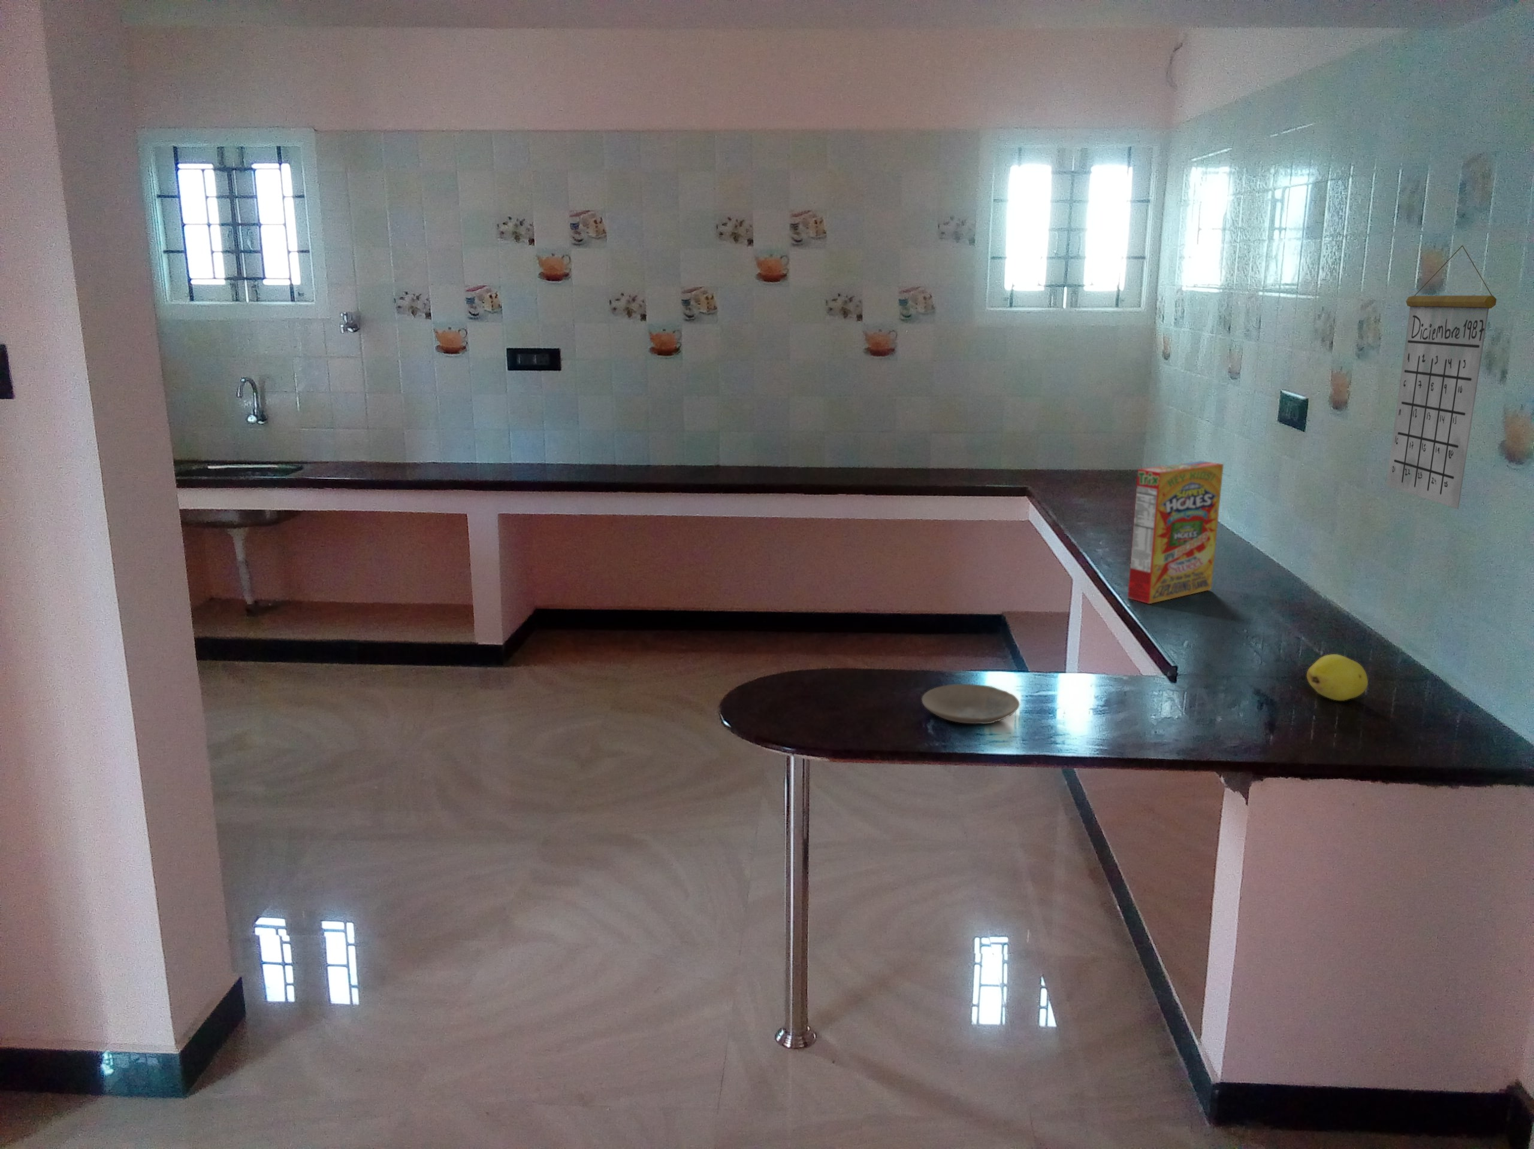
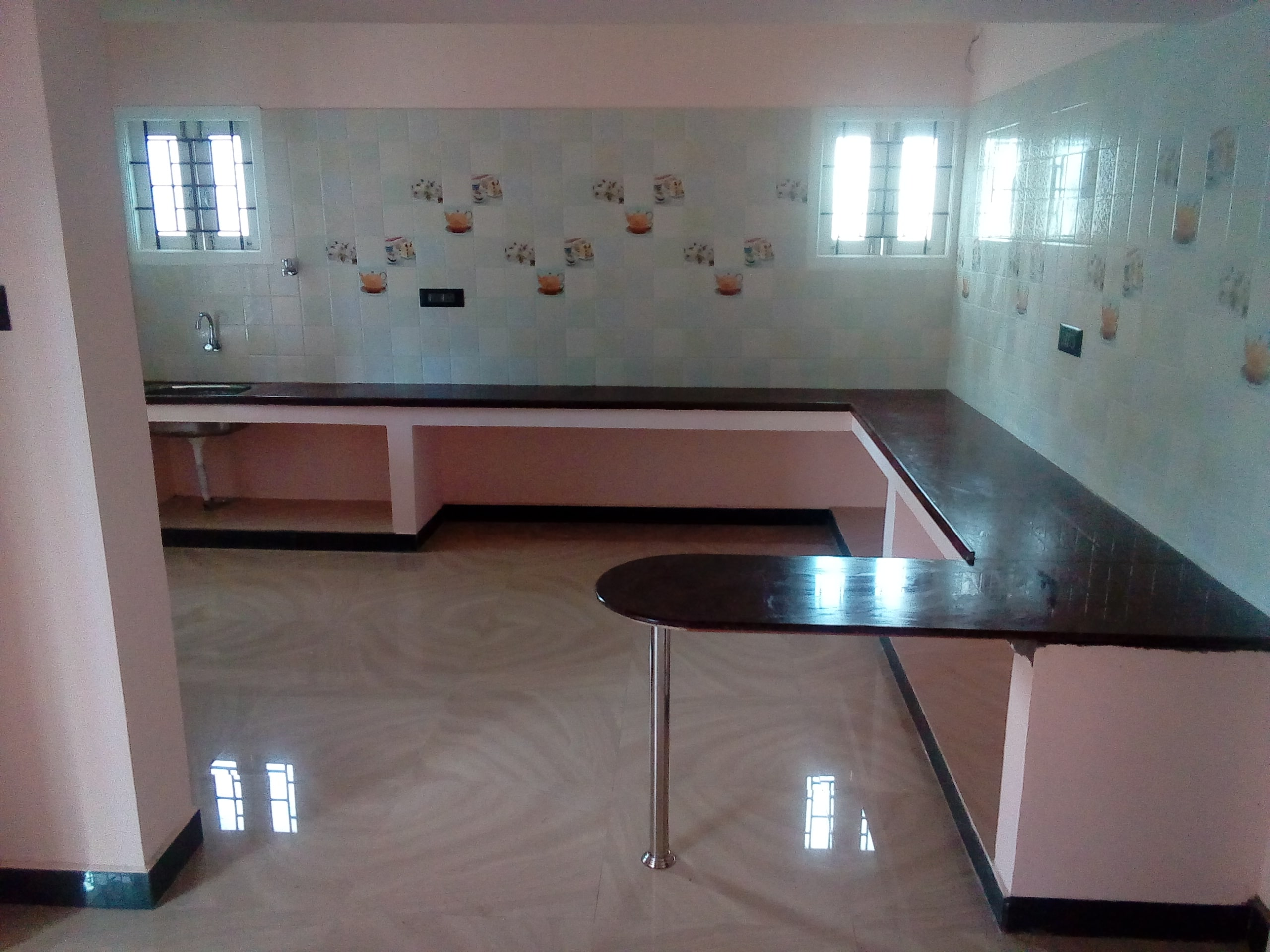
- fruit (1335, 677)
- calendar (1439, 374)
- plate (970, 707)
- cereal box (1175, 531)
